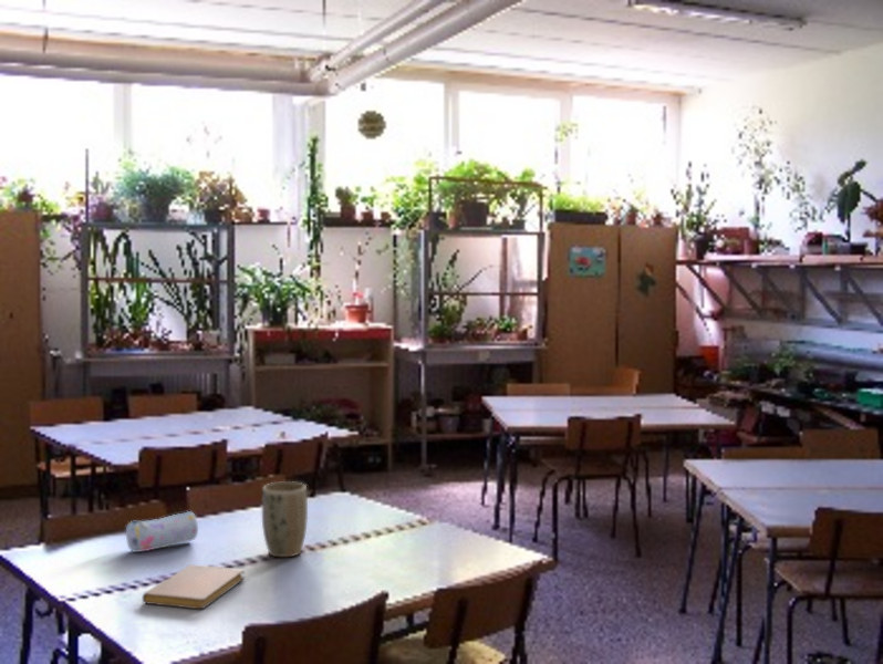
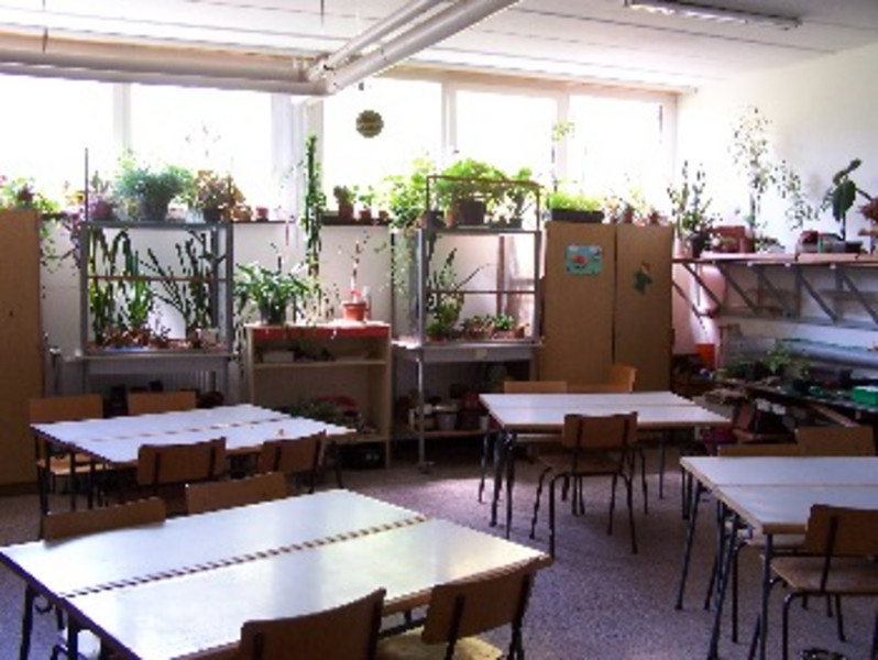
- notebook (195, 585)
- plant pot (284, 519)
- pencil case (162, 530)
